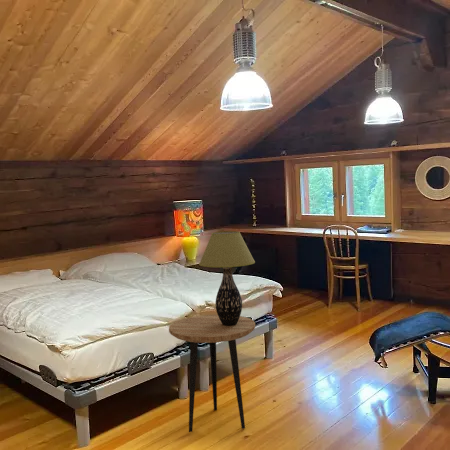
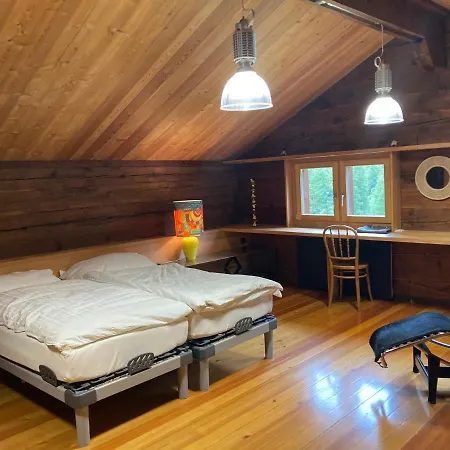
- side table (214, 374)
- table lamp (227, 278)
